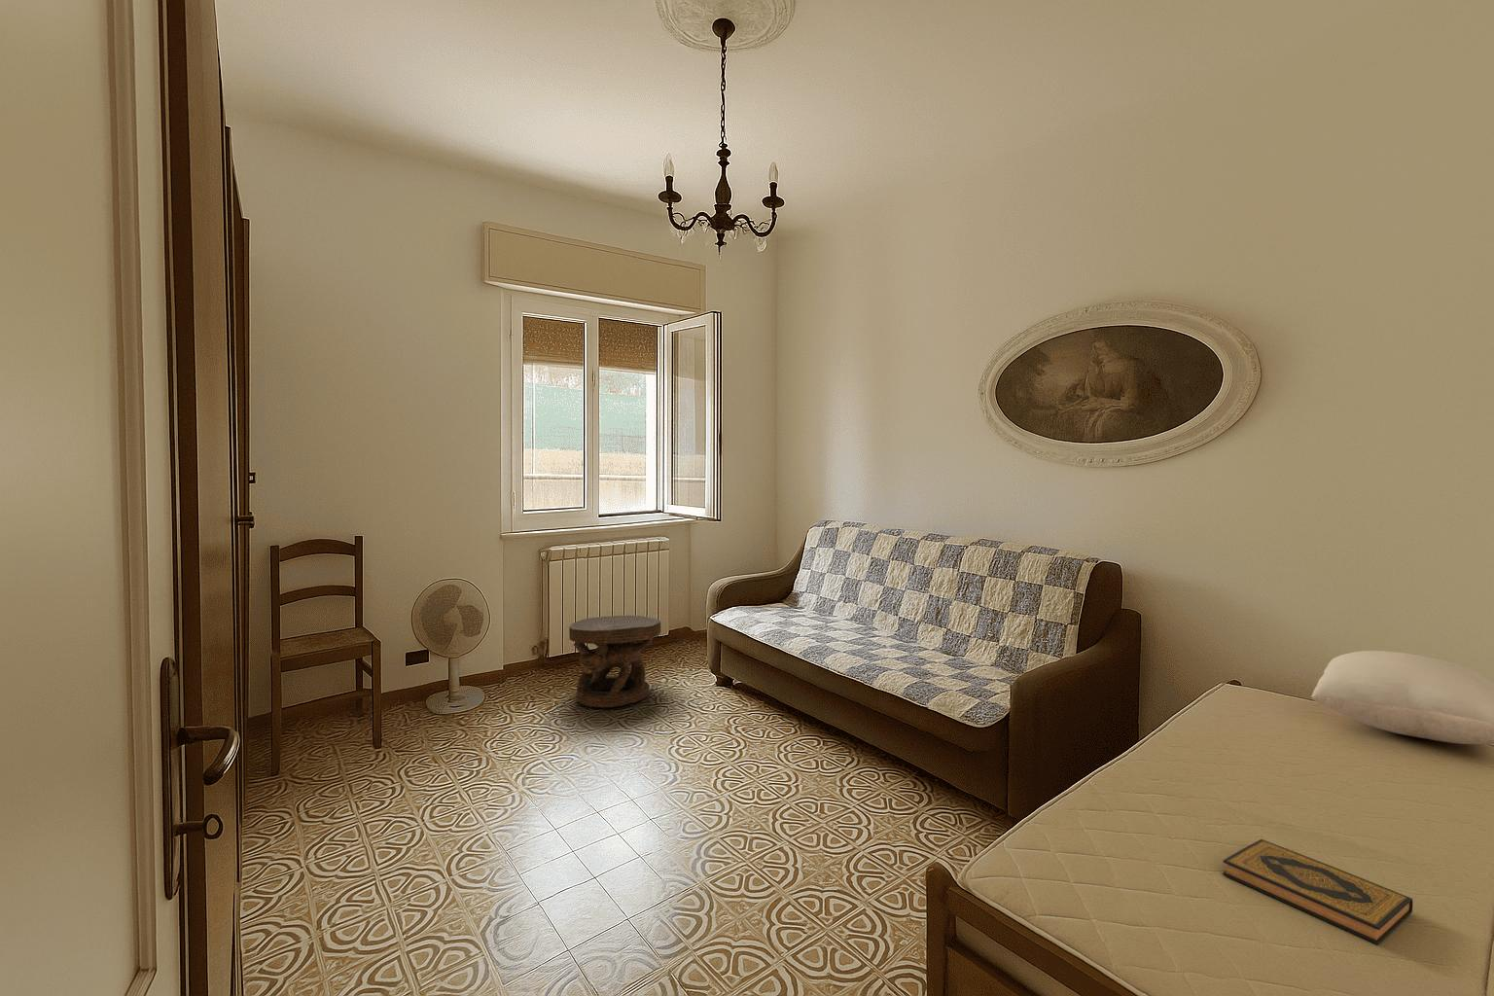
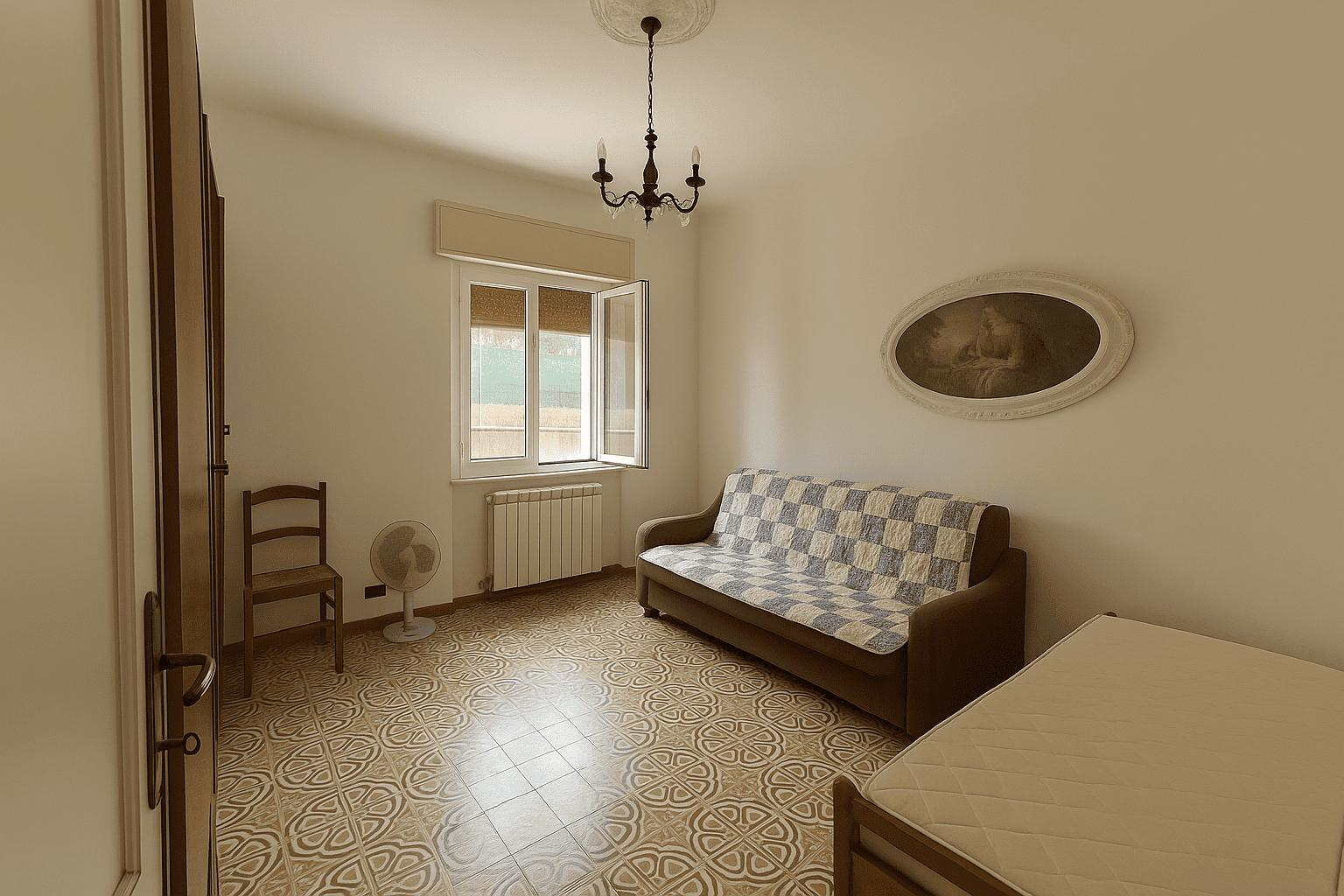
- pillow (1411, 693)
- side table (612, 658)
- hardback book (1313, 885)
